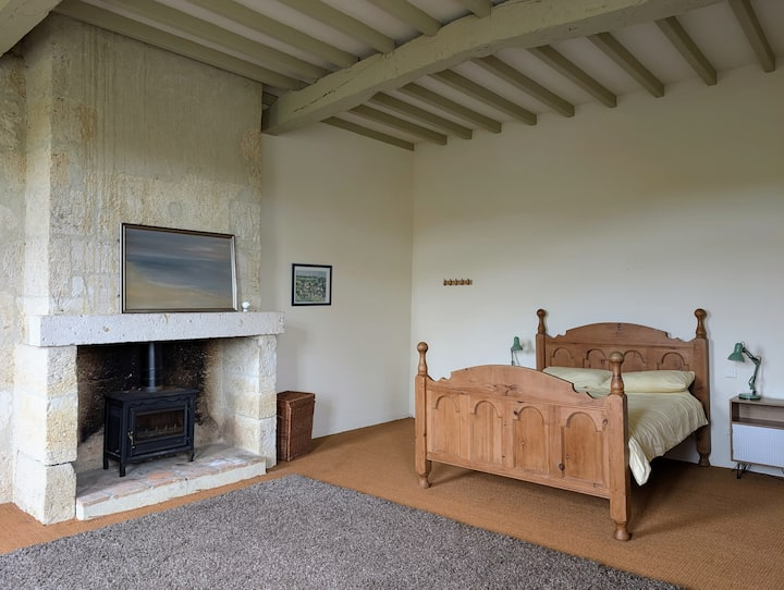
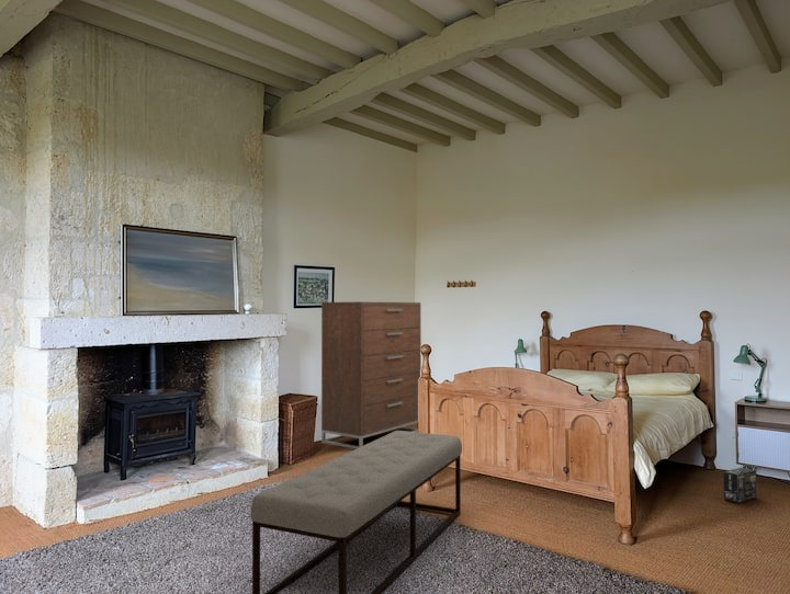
+ bench (375, 505)
+ dresser (374, 369)
+ box (740, 484)
